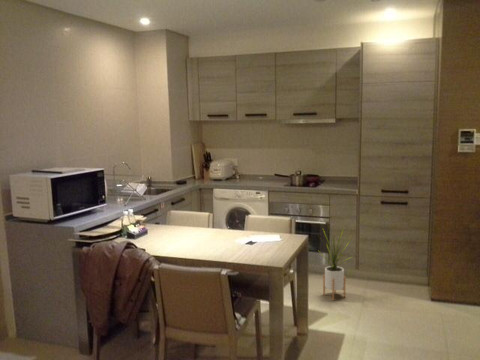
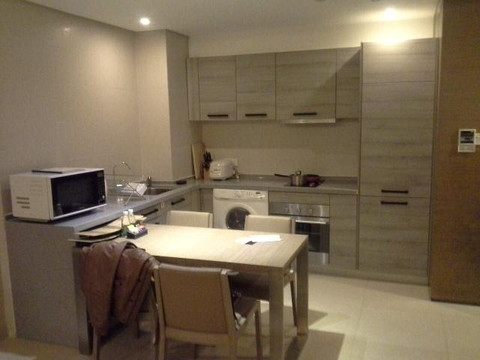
- house plant (333, 260)
